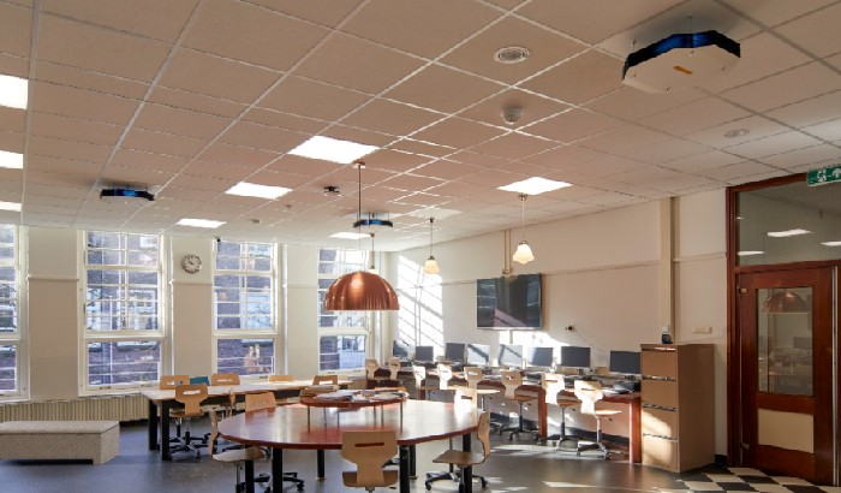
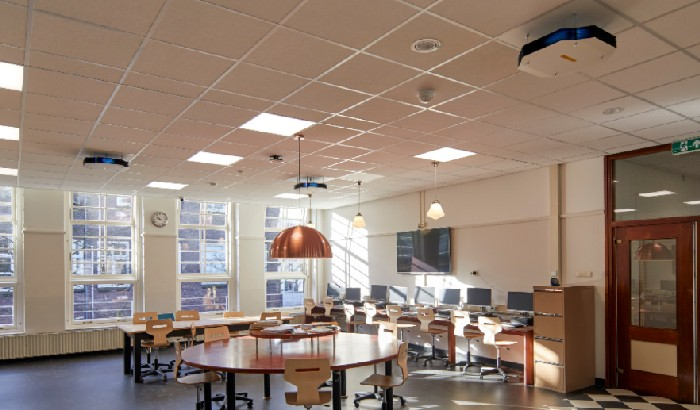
- bench (50, 442)
